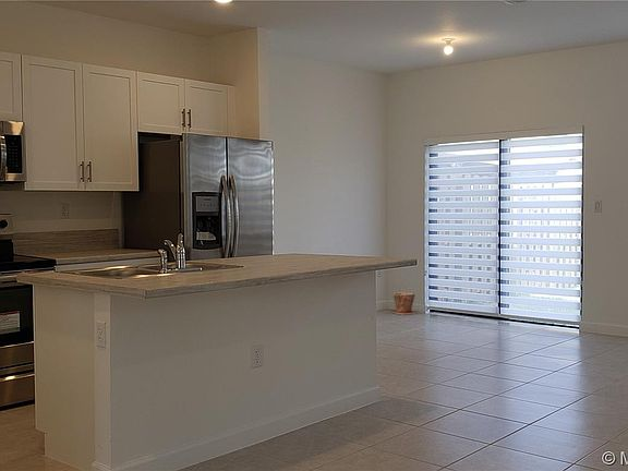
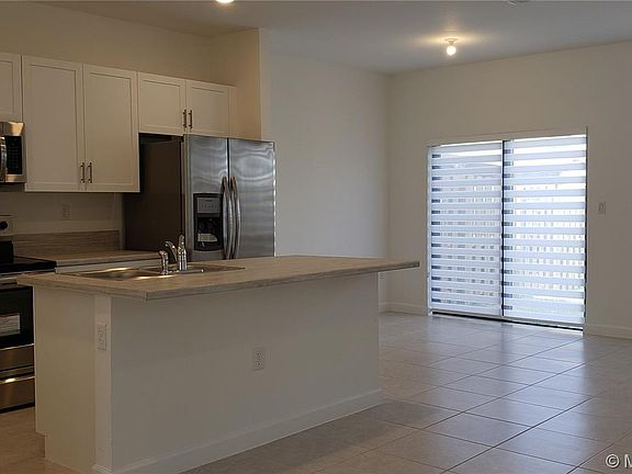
- plant pot (403, 302)
